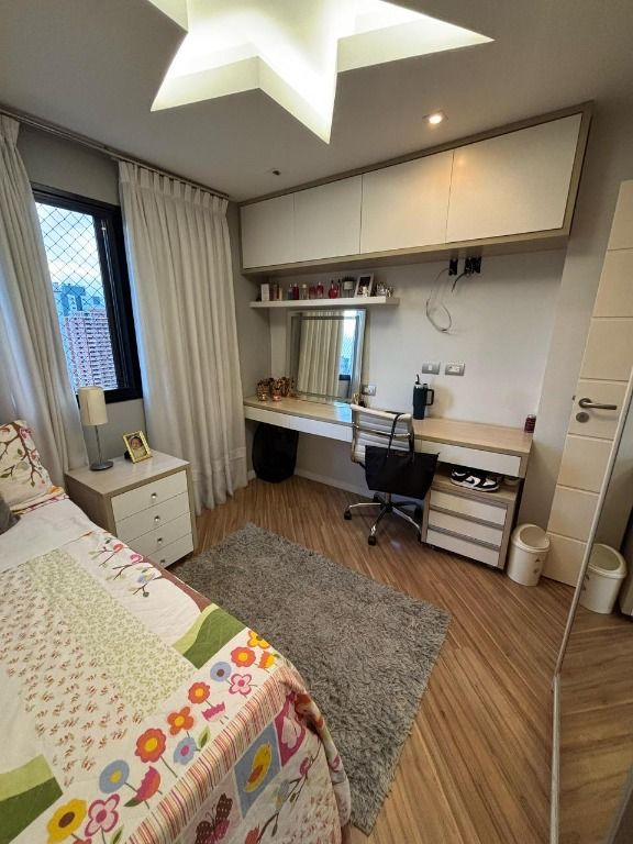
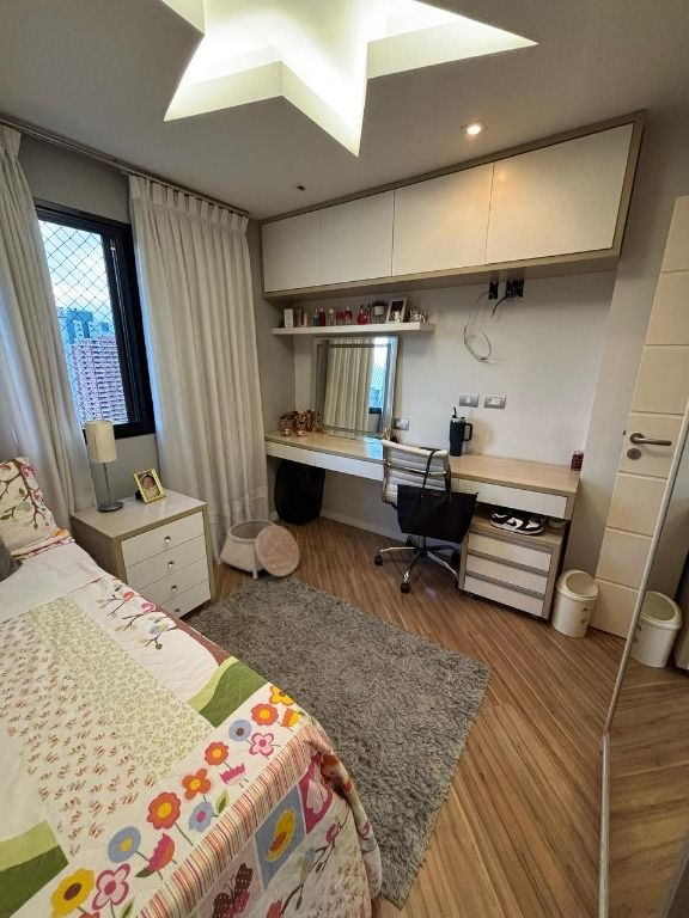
+ basket (261, 544)
